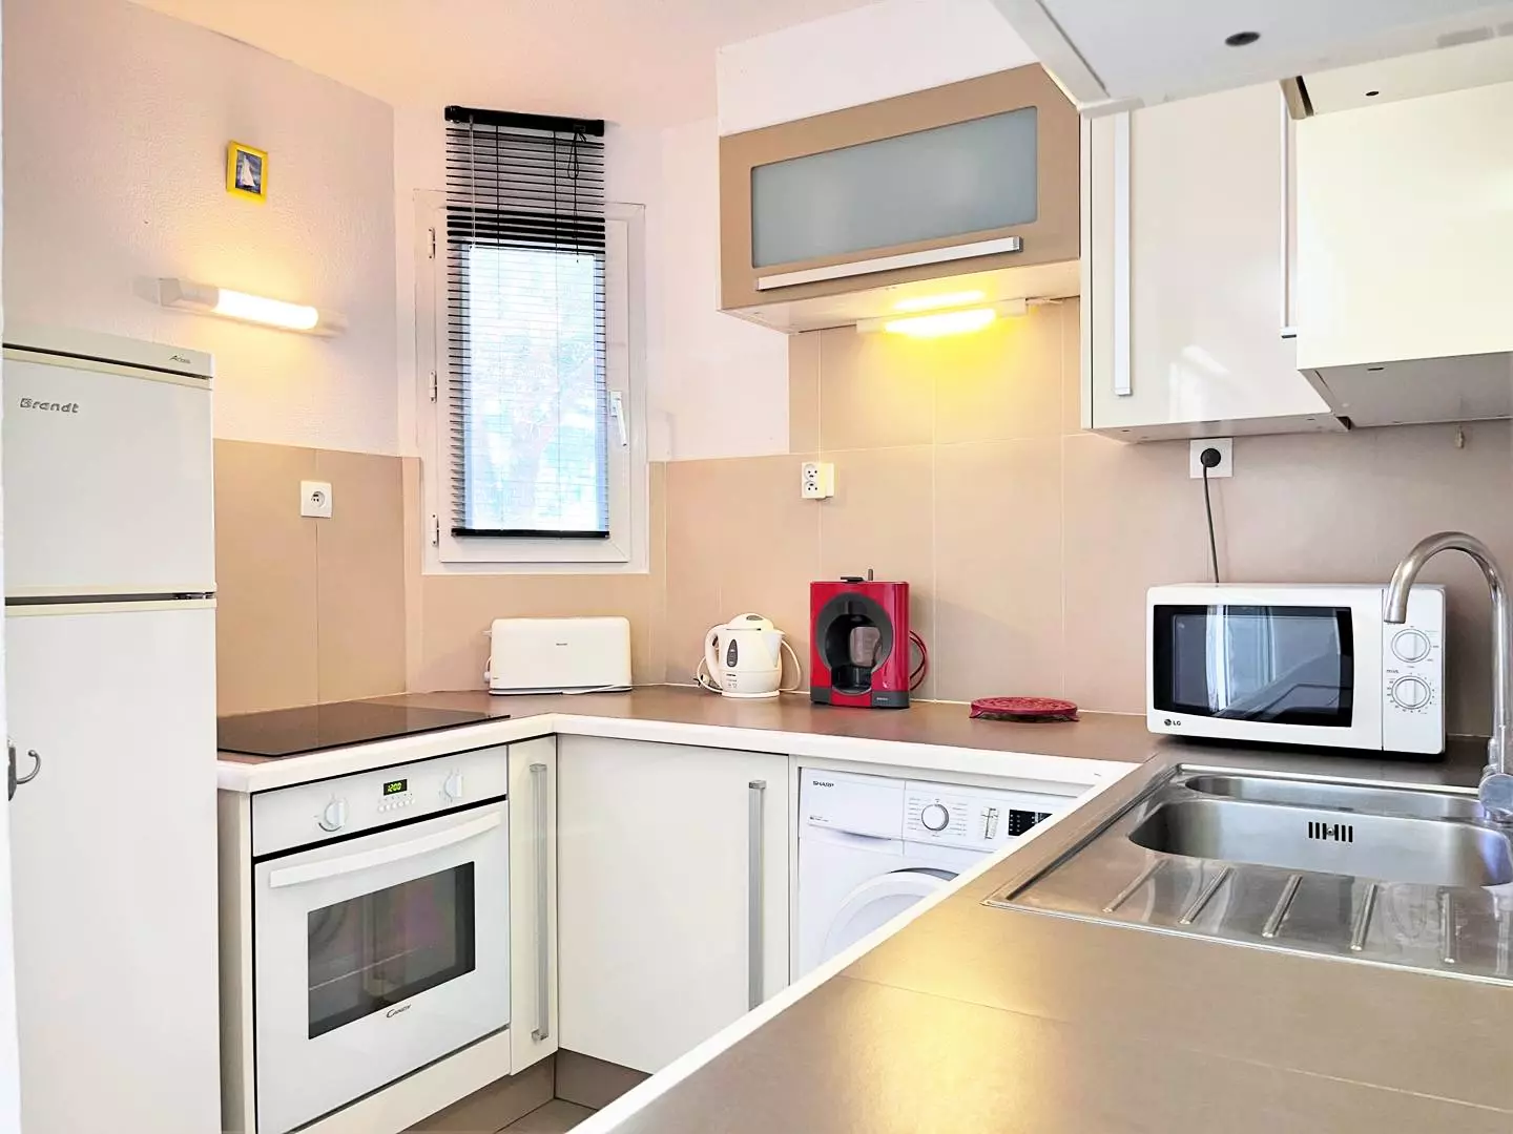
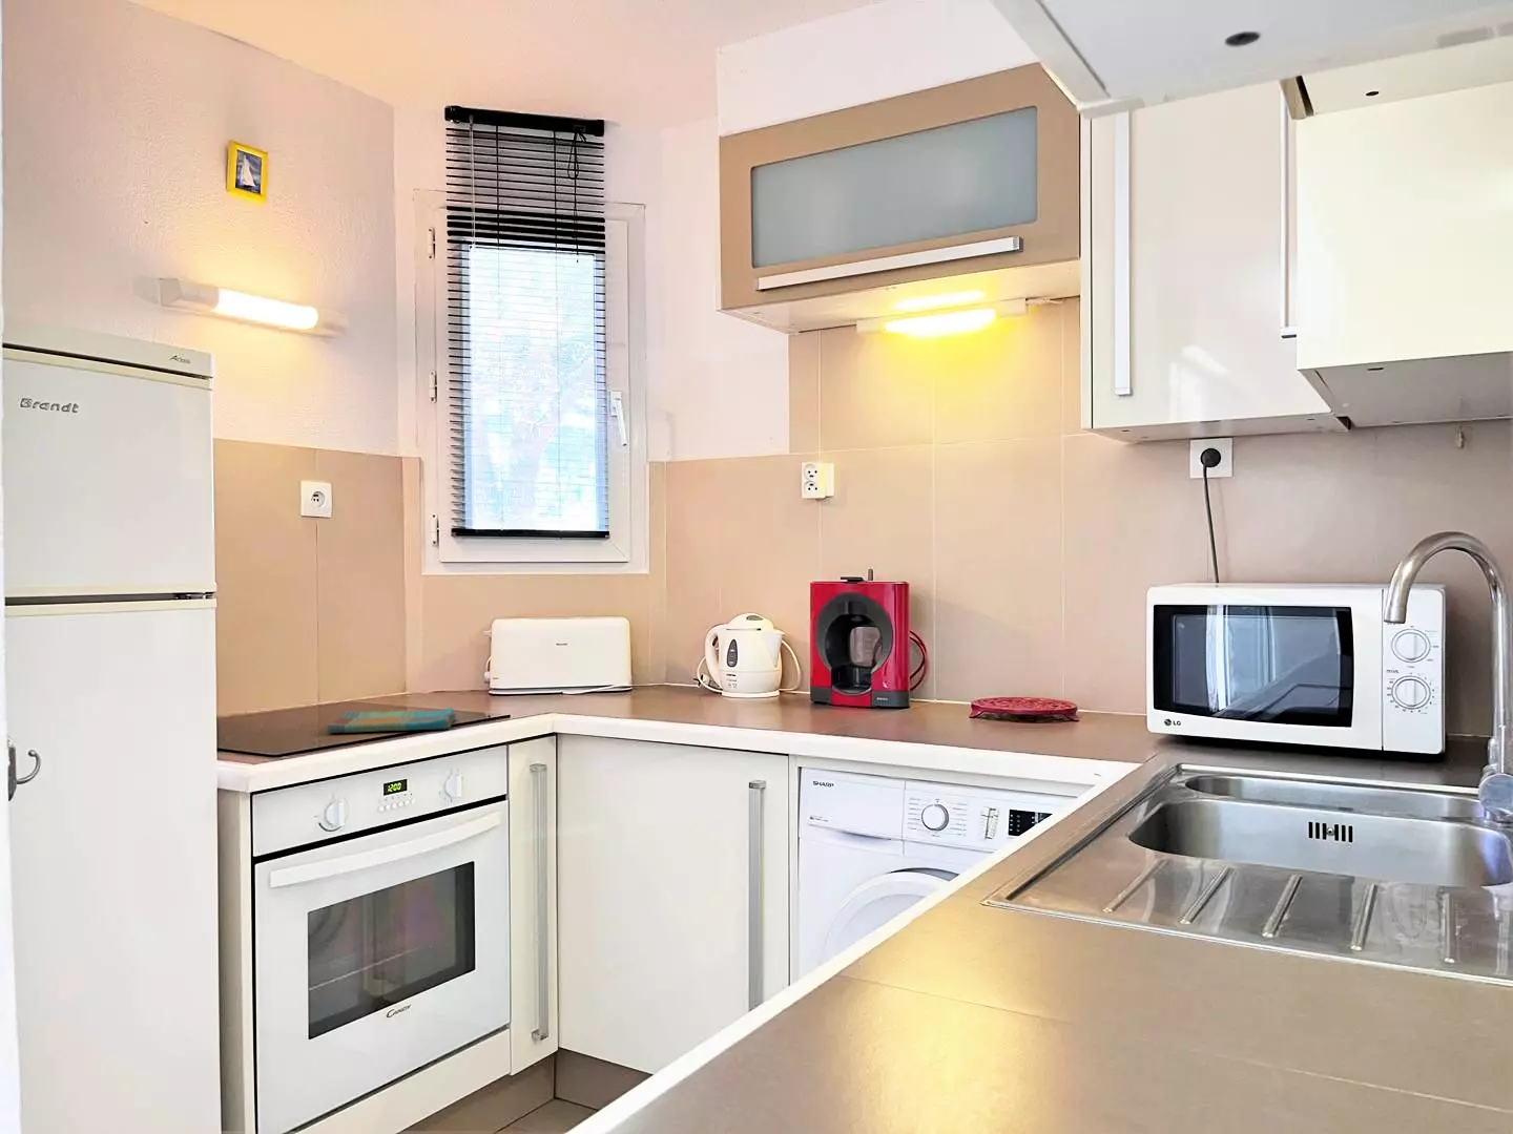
+ dish towel (394, 719)
